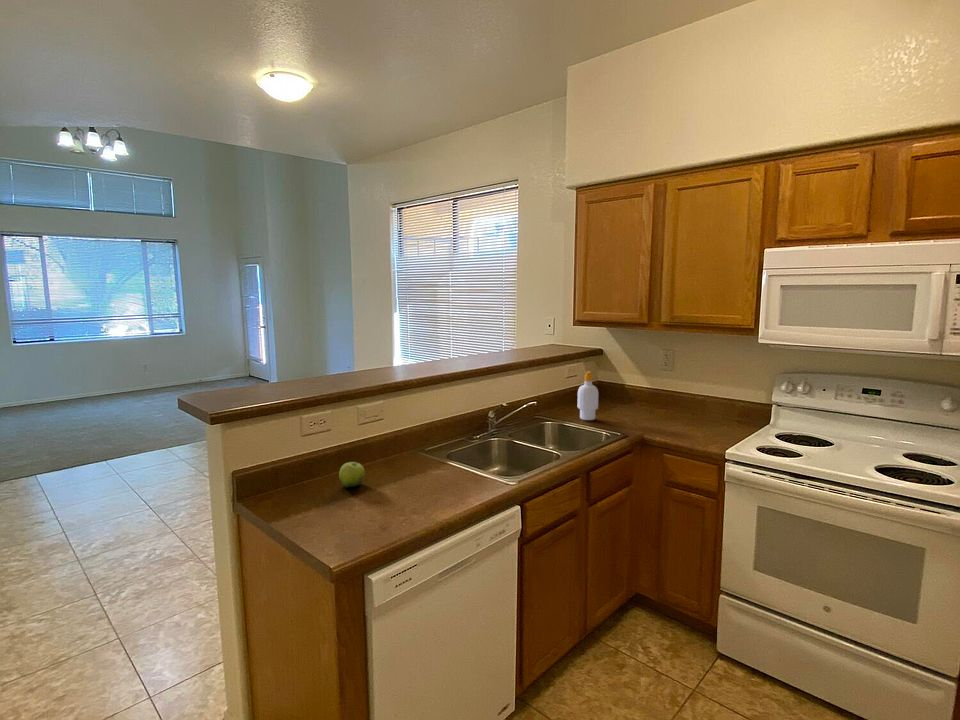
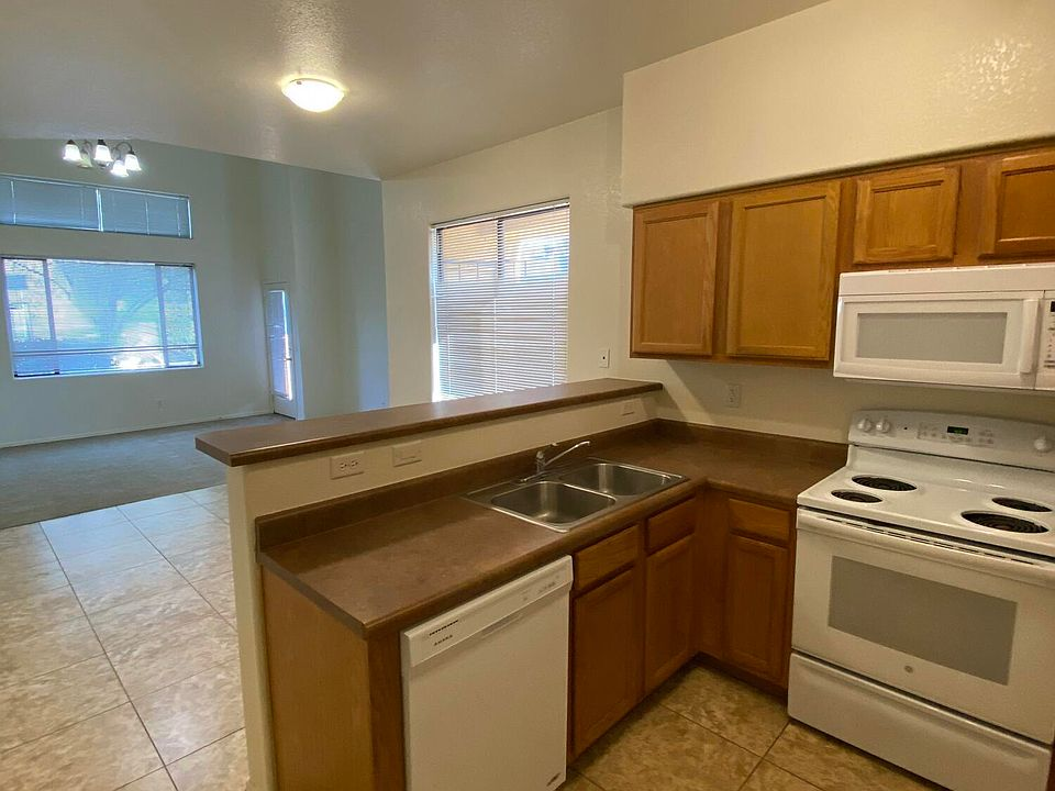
- soap bottle (588, 395)
- fruit (352, 473)
